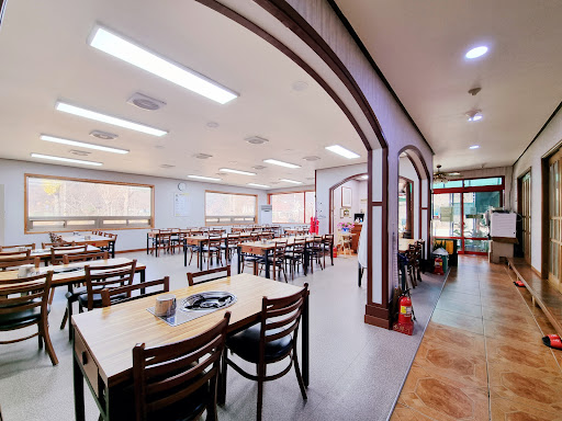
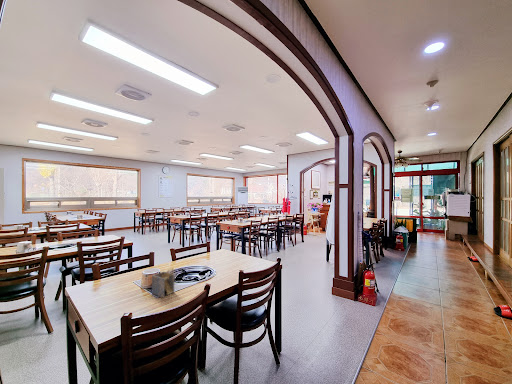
+ napkin holder (163, 280)
